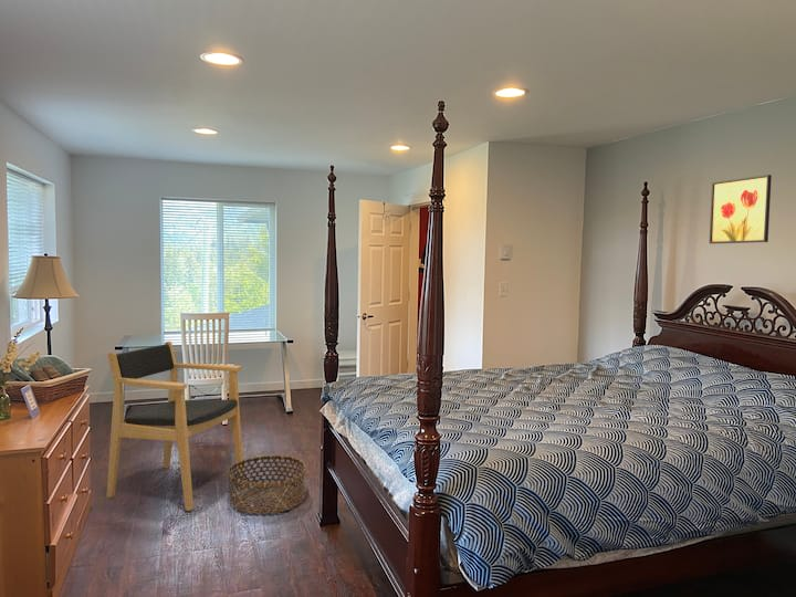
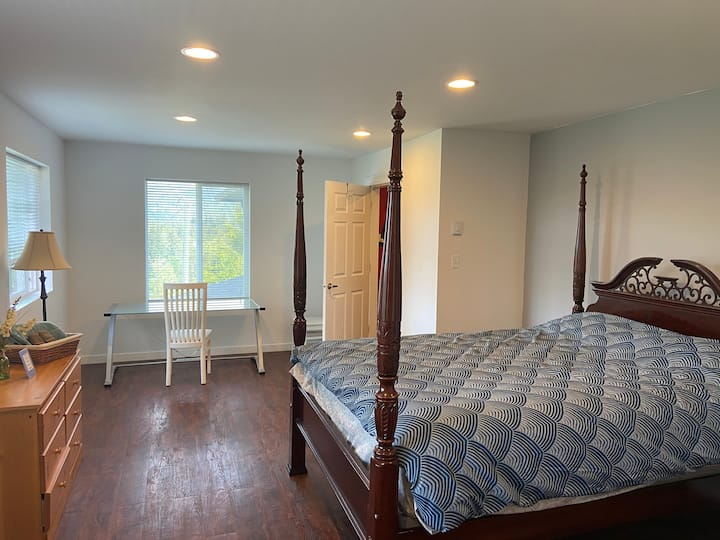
- wall art (740, 210)
- armchair (176, 418)
- basket (268, 483)
